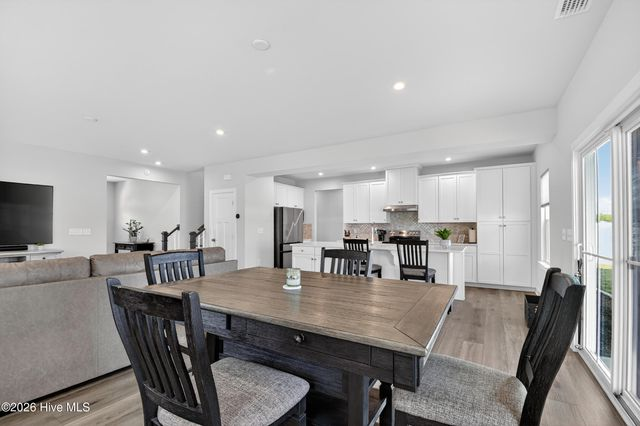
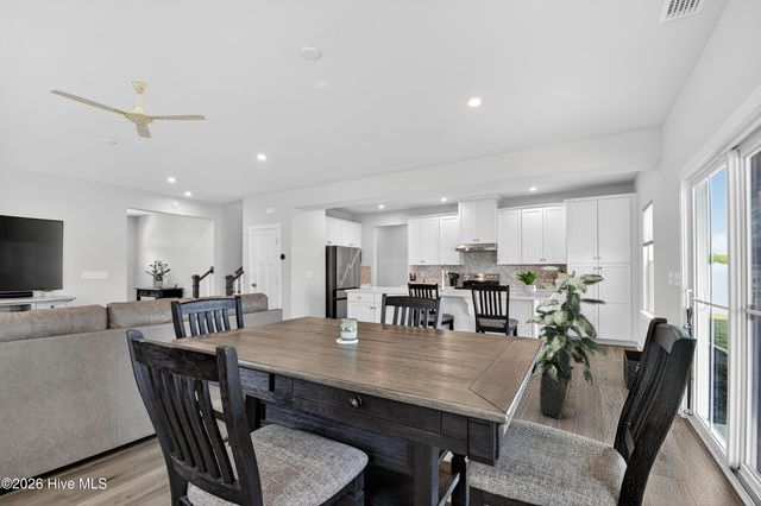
+ ceiling fan (136, 108)
+ indoor plant (560, 340)
